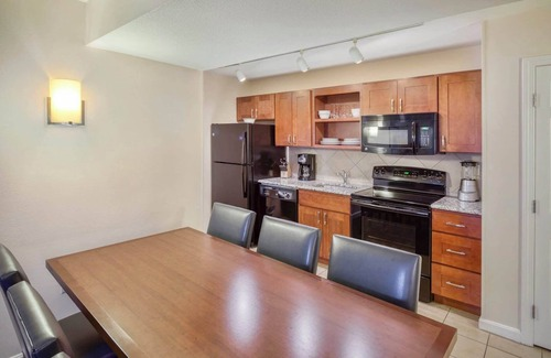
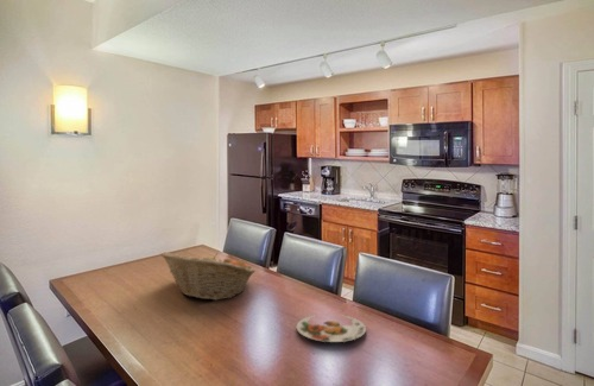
+ plate (330, 328)
+ fruit basket (208, 270)
